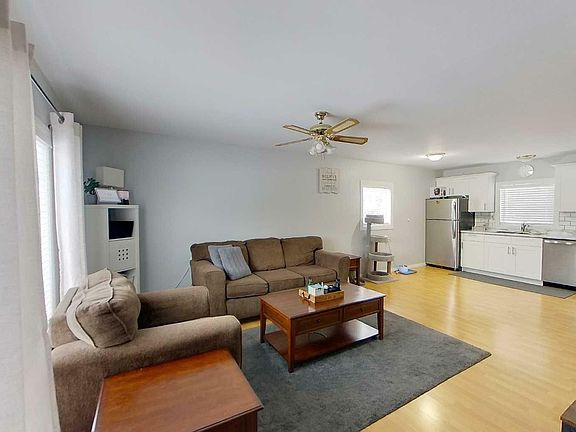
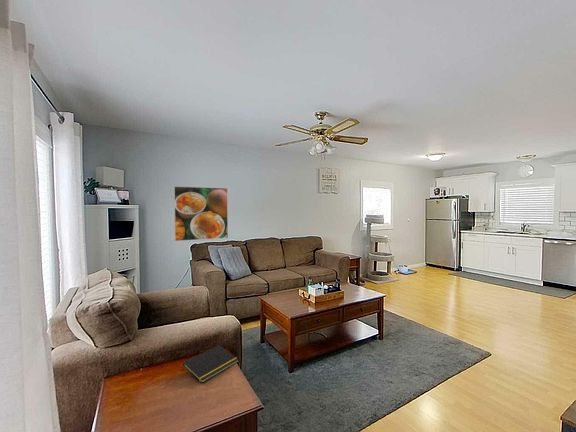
+ notepad (211, 362)
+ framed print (202, 213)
